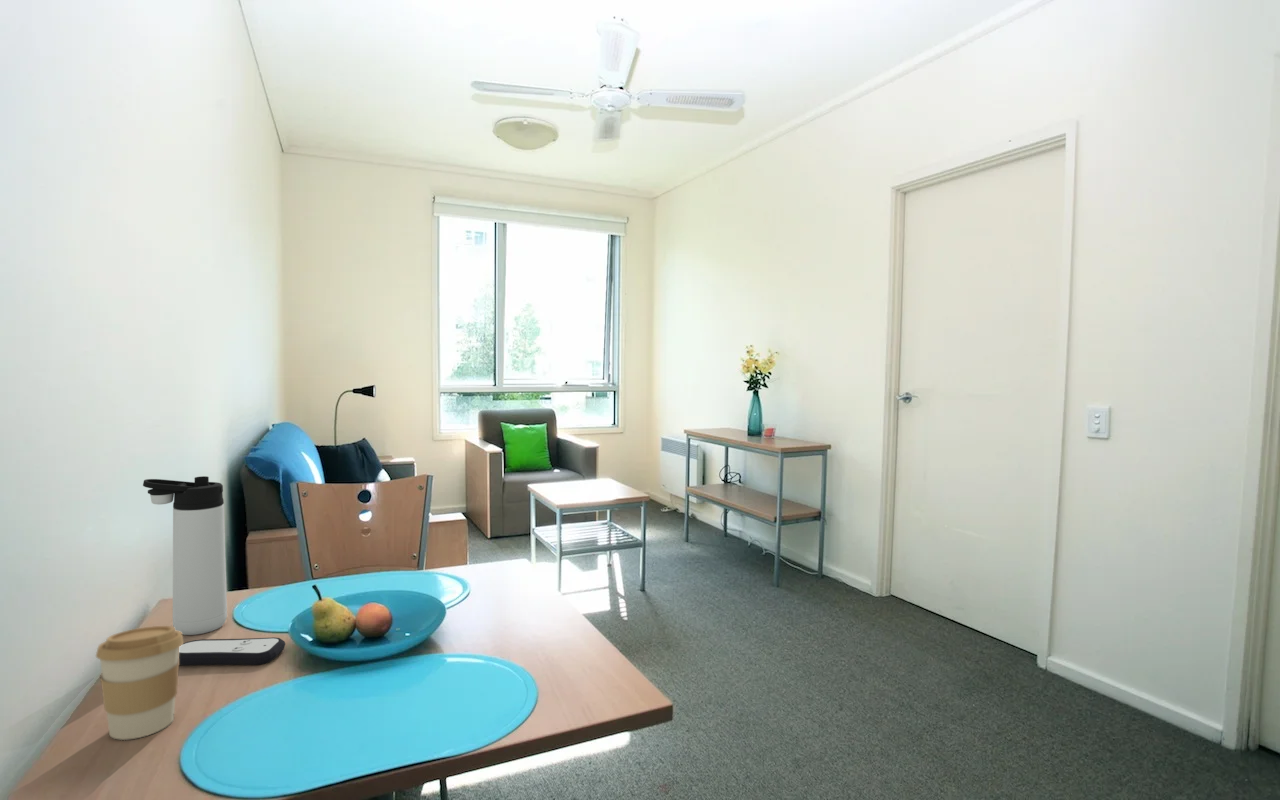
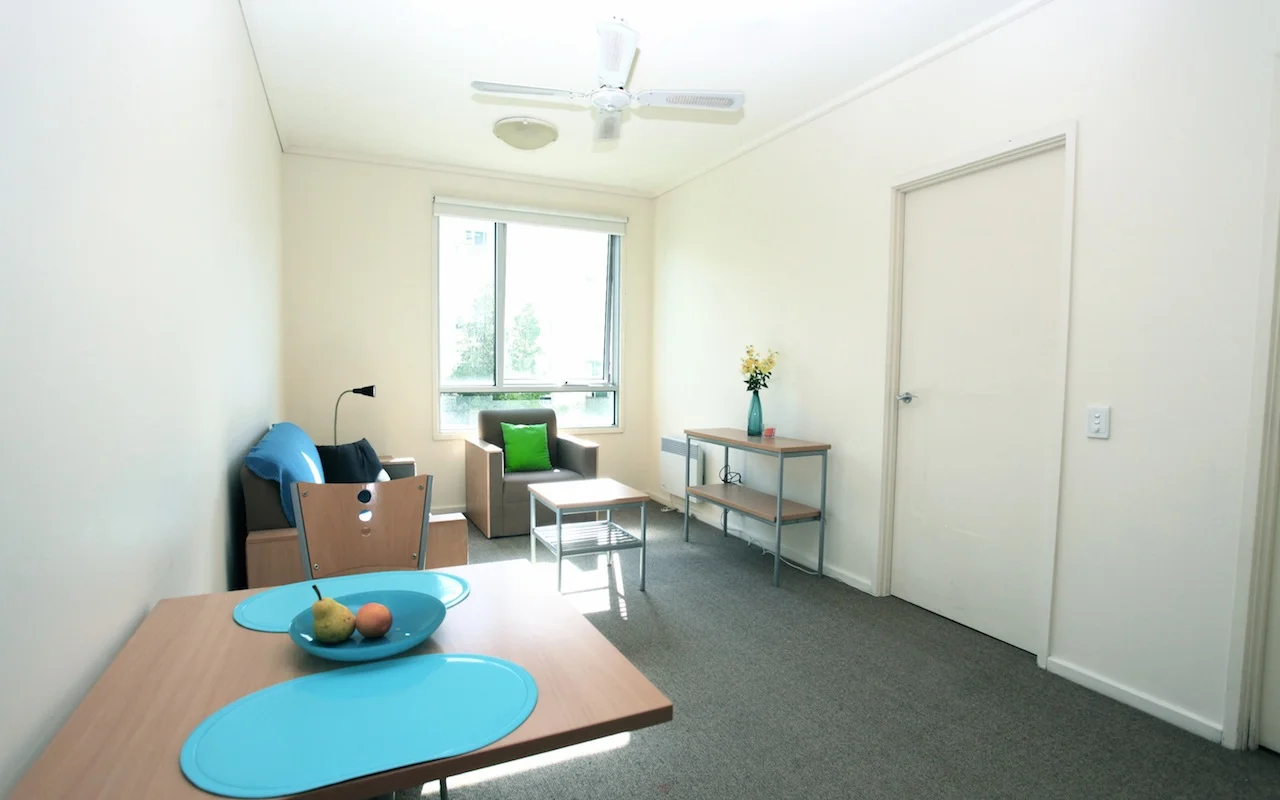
- coffee cup (141, 677)
- remote control (227, 651)
- thermos bottle (186, 554)
